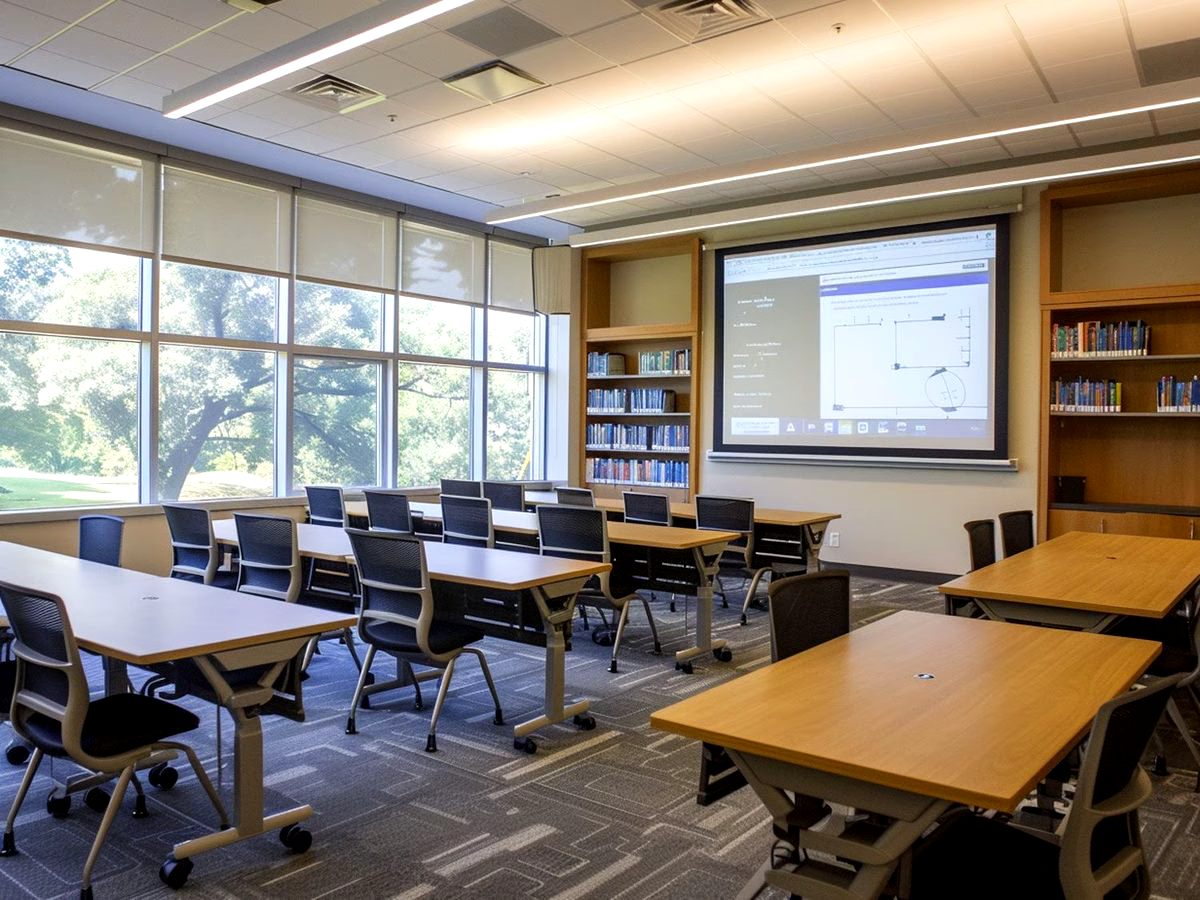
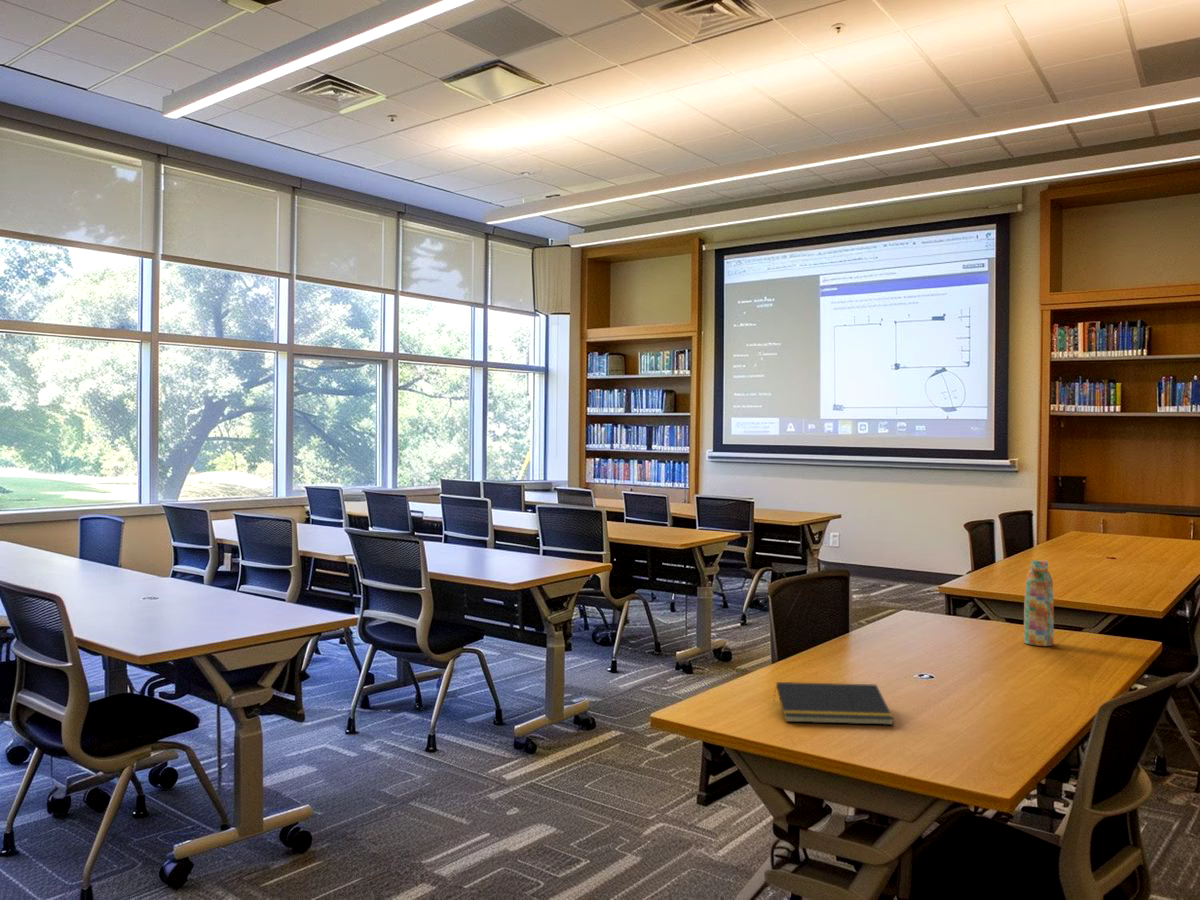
+ water bottle (1038, 602)
+ notepad (832, 702)
